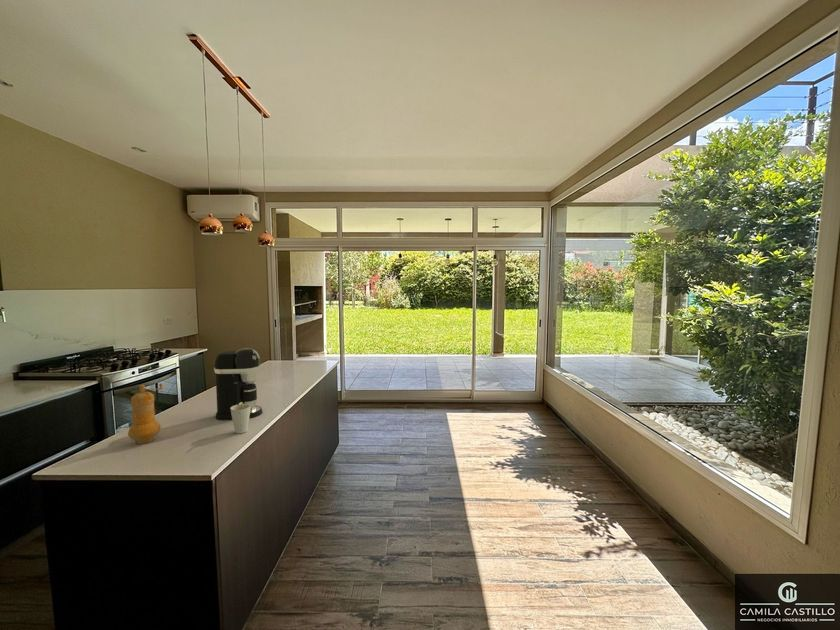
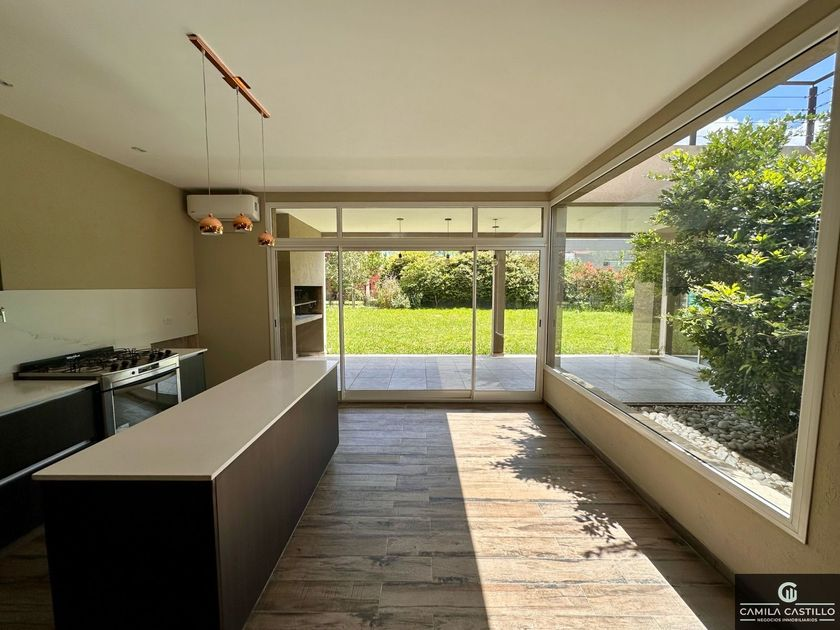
- pepper mill (146, 412)
- coffee maker (238, 381)
- cup (239, 416)
